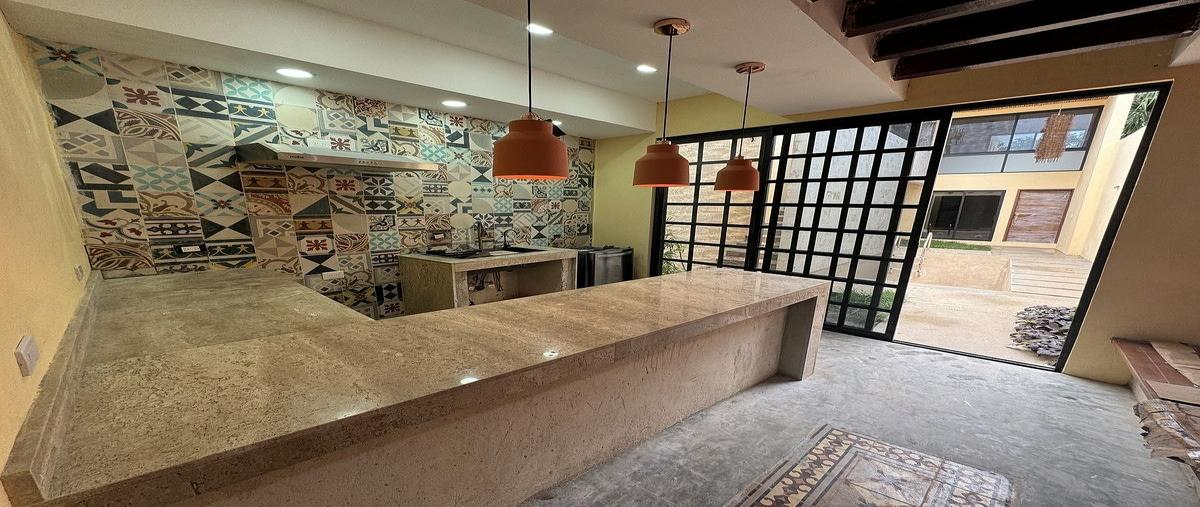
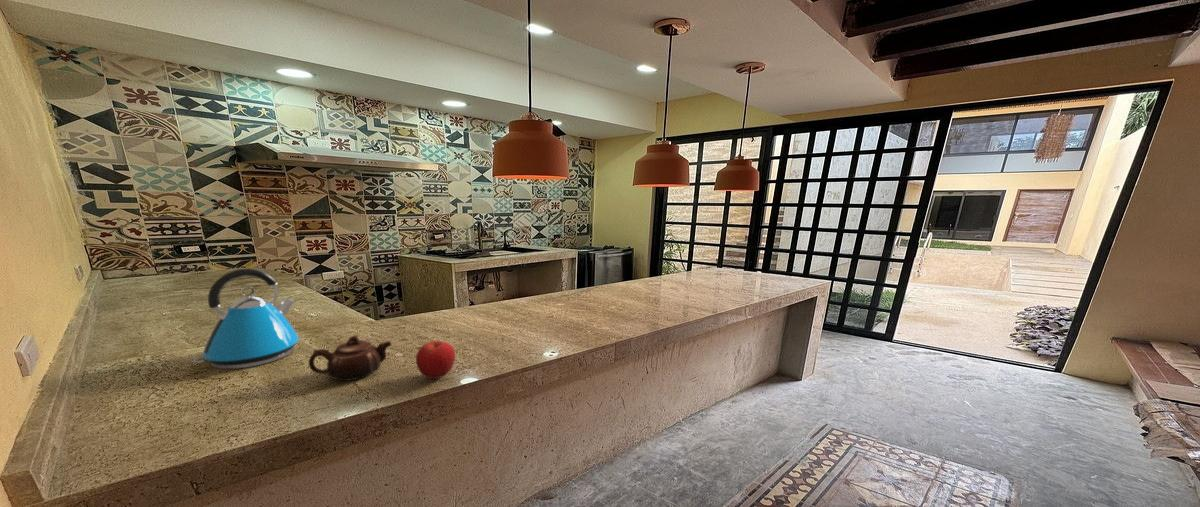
+ fruit (435, 358)
+ kettle (246, 313)
+ teapot (352, 354)
